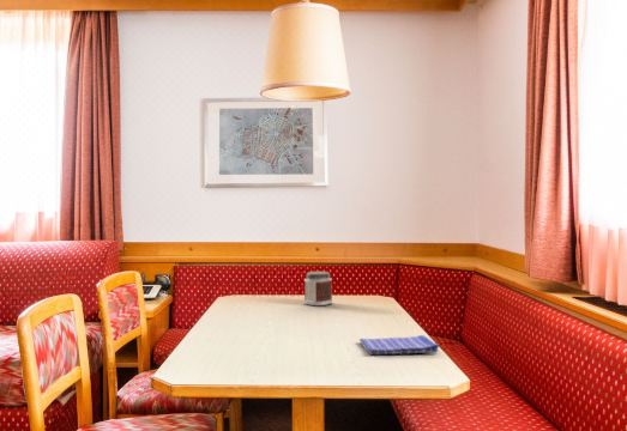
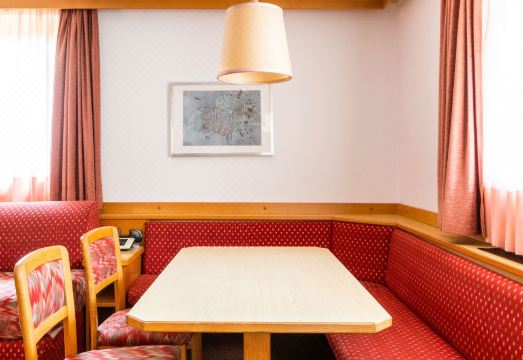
- dish towel (398, 342)
- jar (318, 287)
